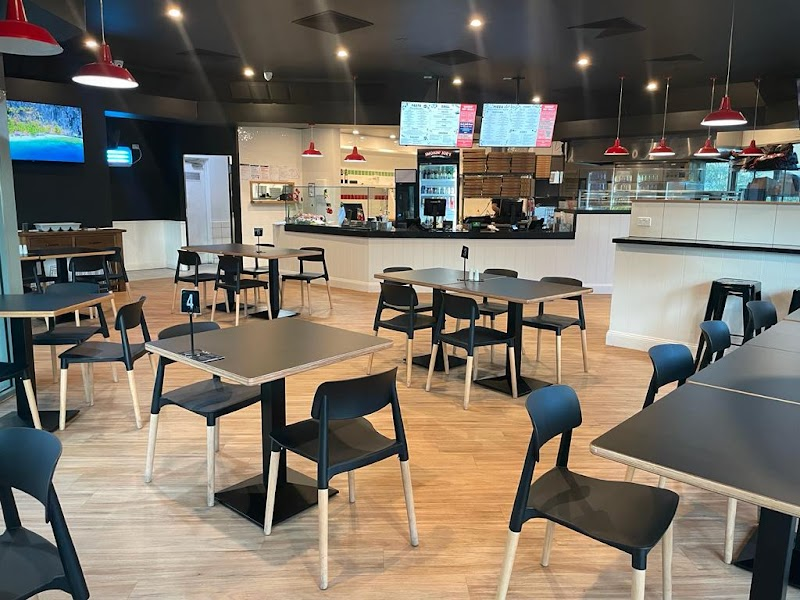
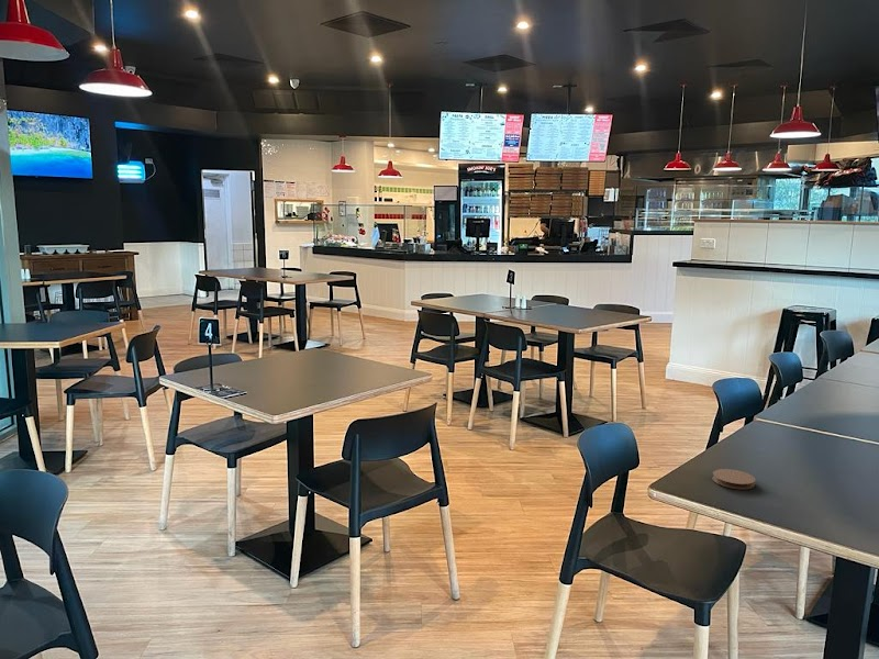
+ coaster (733, 478)
